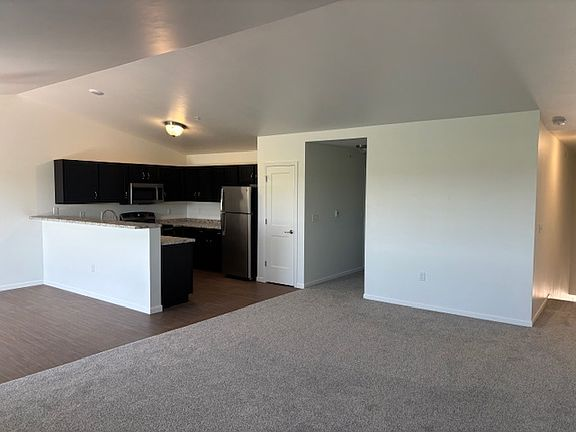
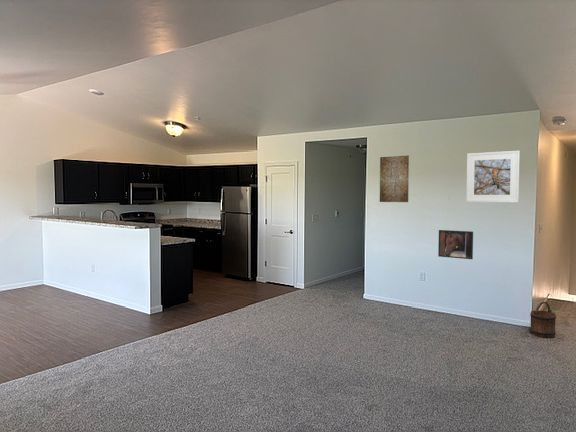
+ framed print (455, 244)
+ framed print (492, 177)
+ wall art (394, 179)
+ bucket (542, 318)
